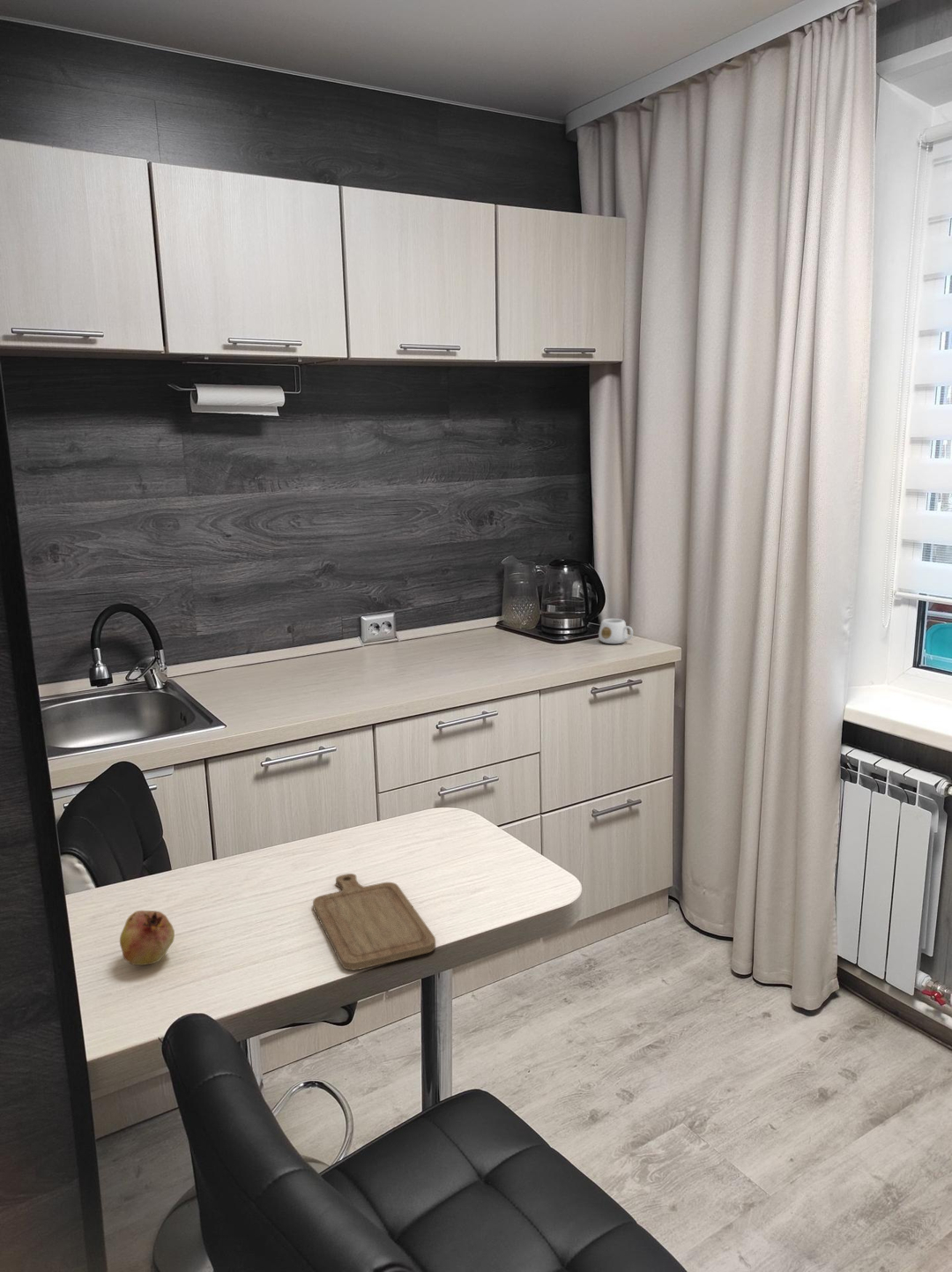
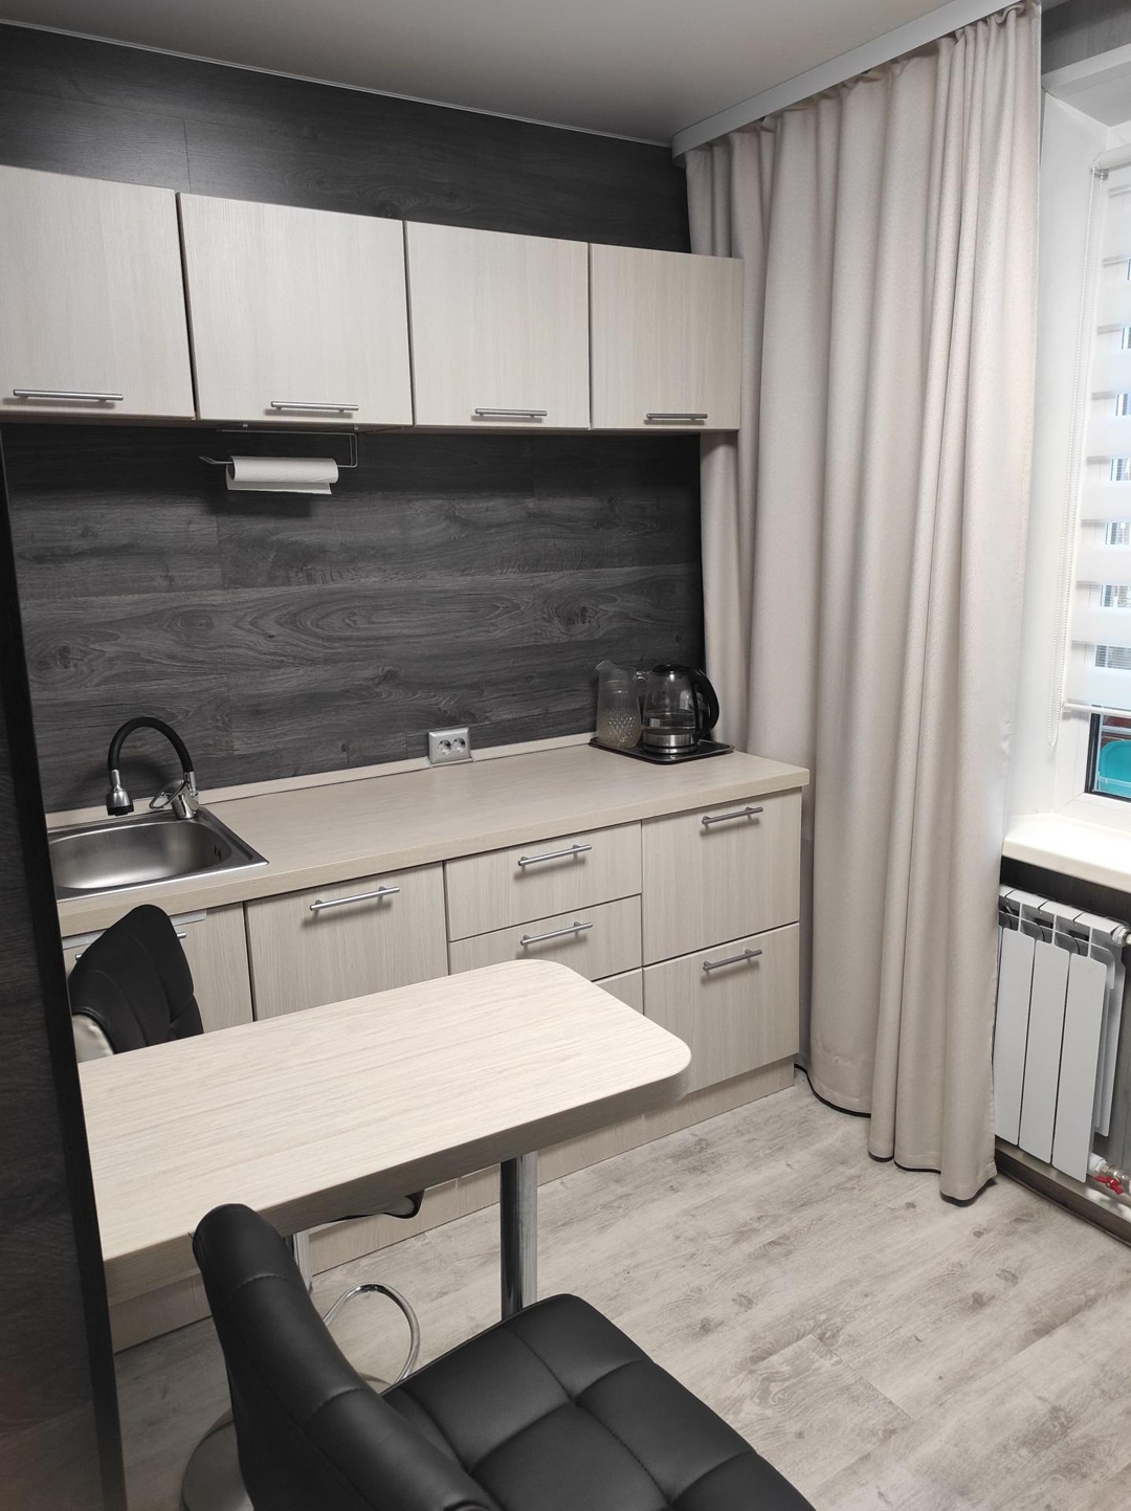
- mug (616, 631)
- fruit (146, 934)
- chopping board (367, 914)
